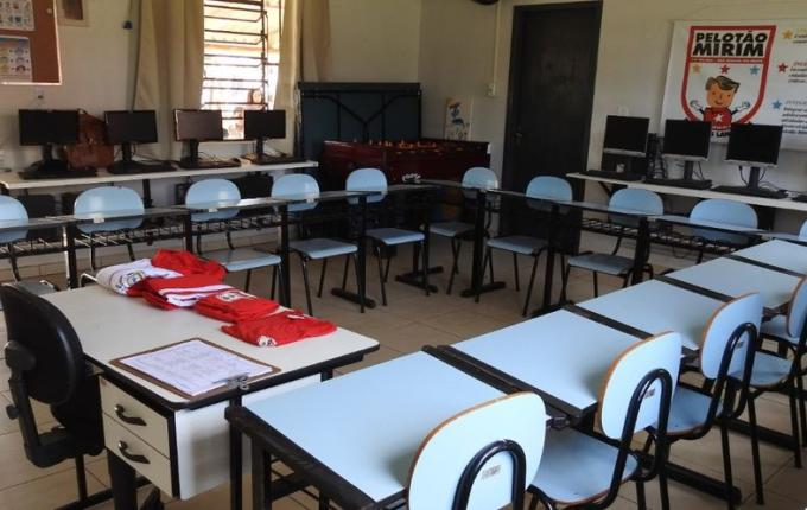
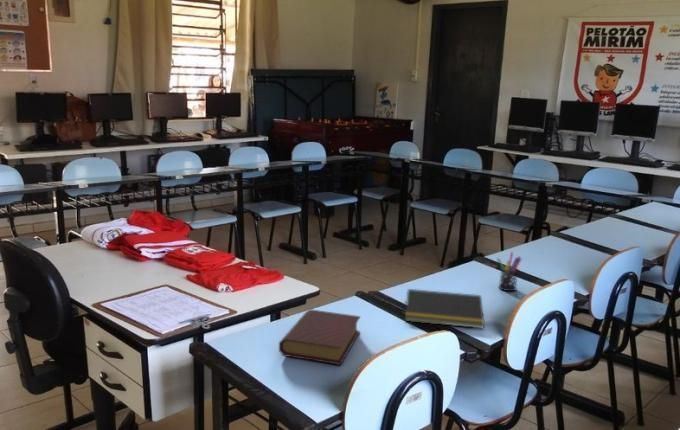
+ notepad (444, 307)
+ pen holder (507, 270)
+ book (321, 334)
